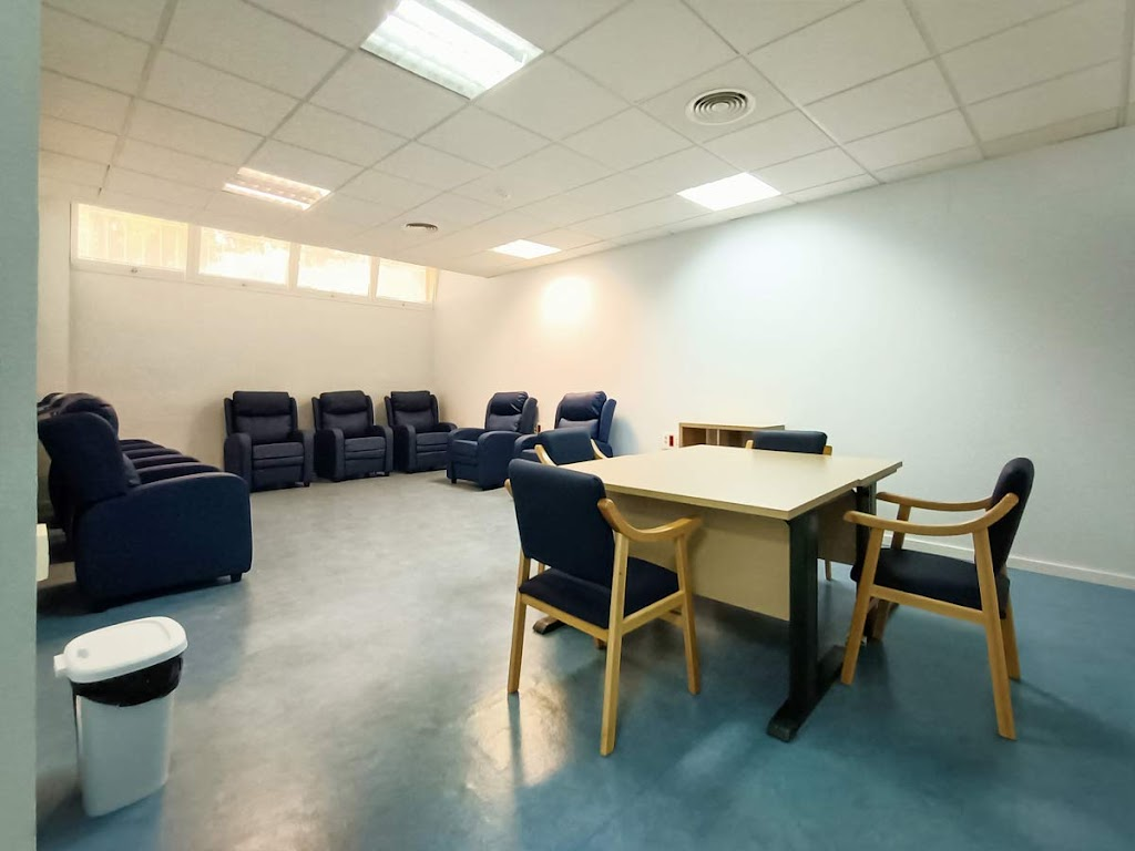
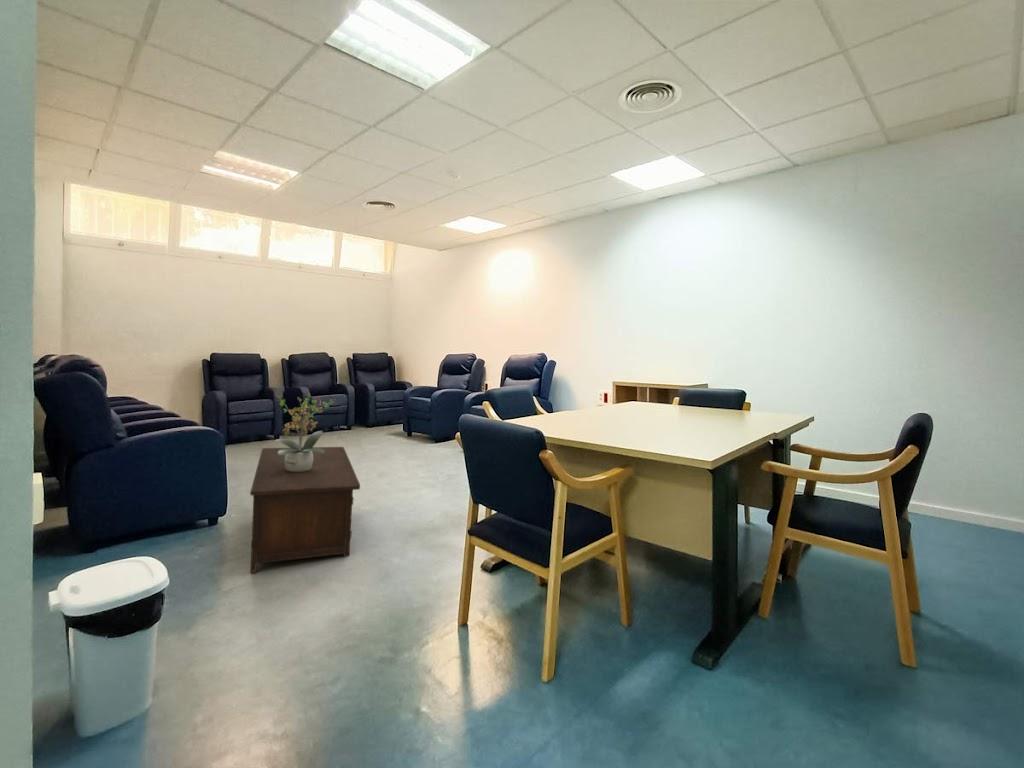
+ cabinet (304, 499)
+ potted plant (301, 431)
